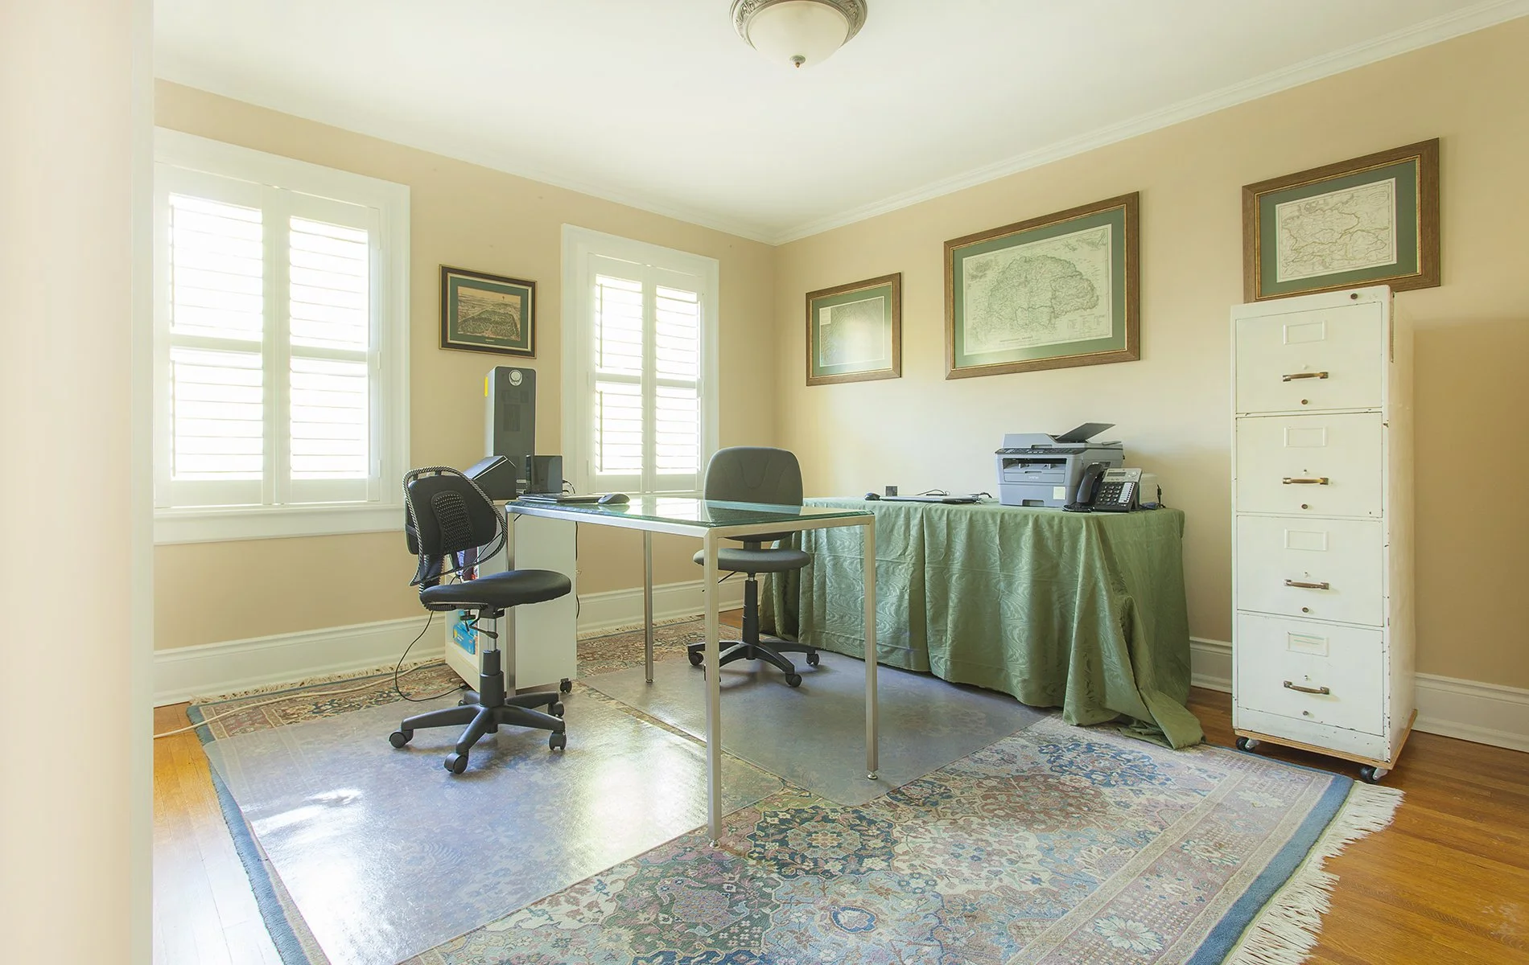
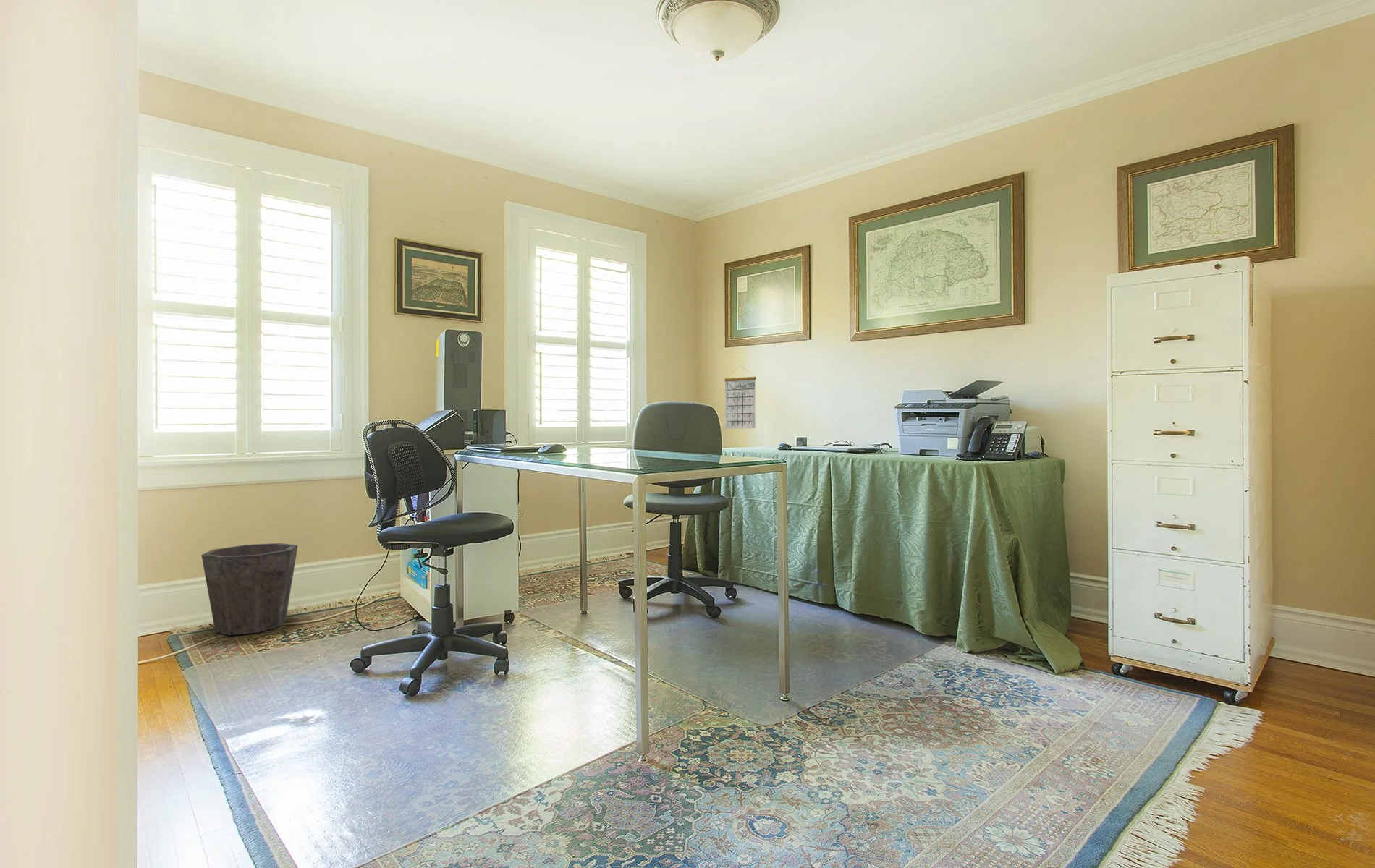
+ waste bin (251, 587)
+ calendar (740, 396)
